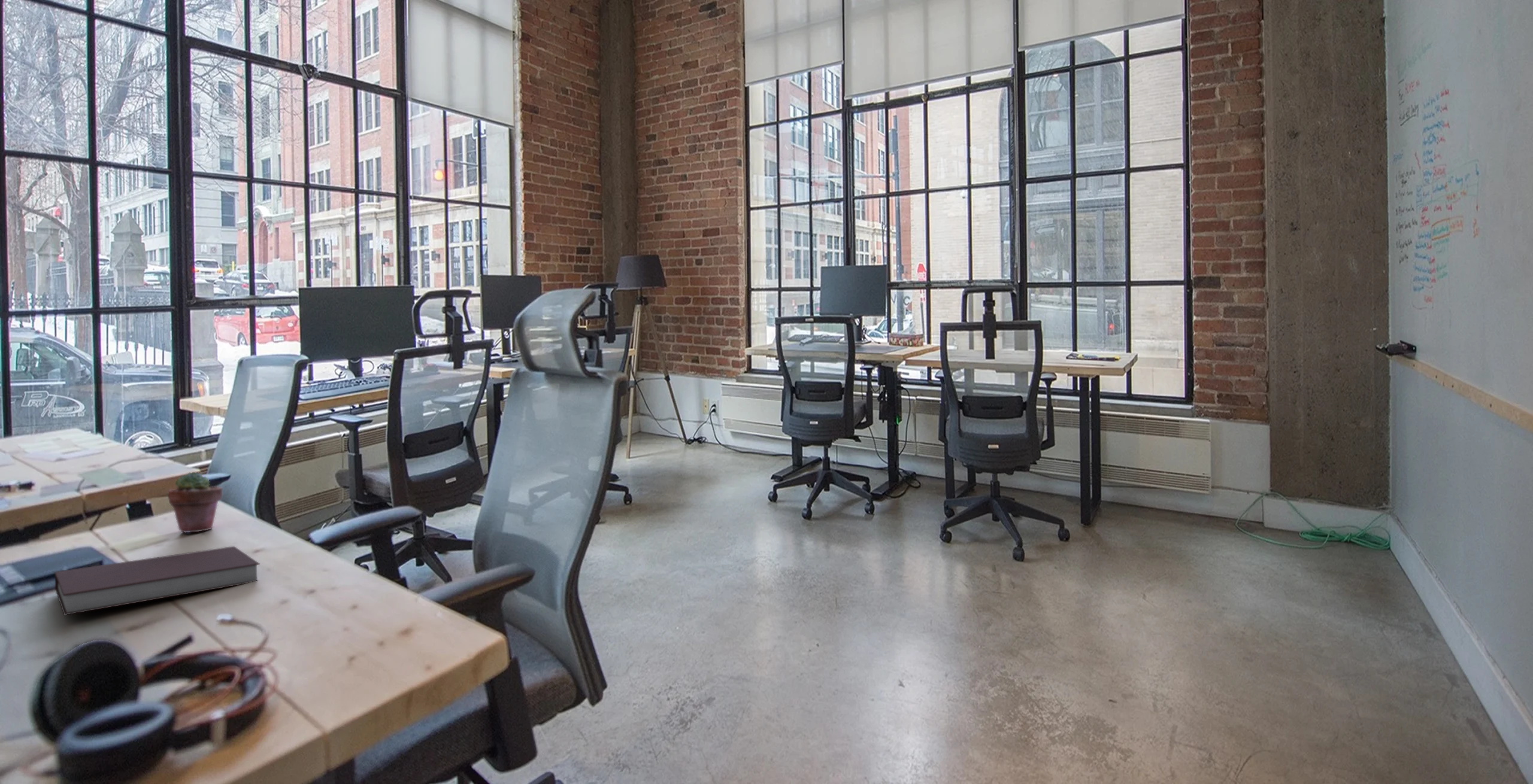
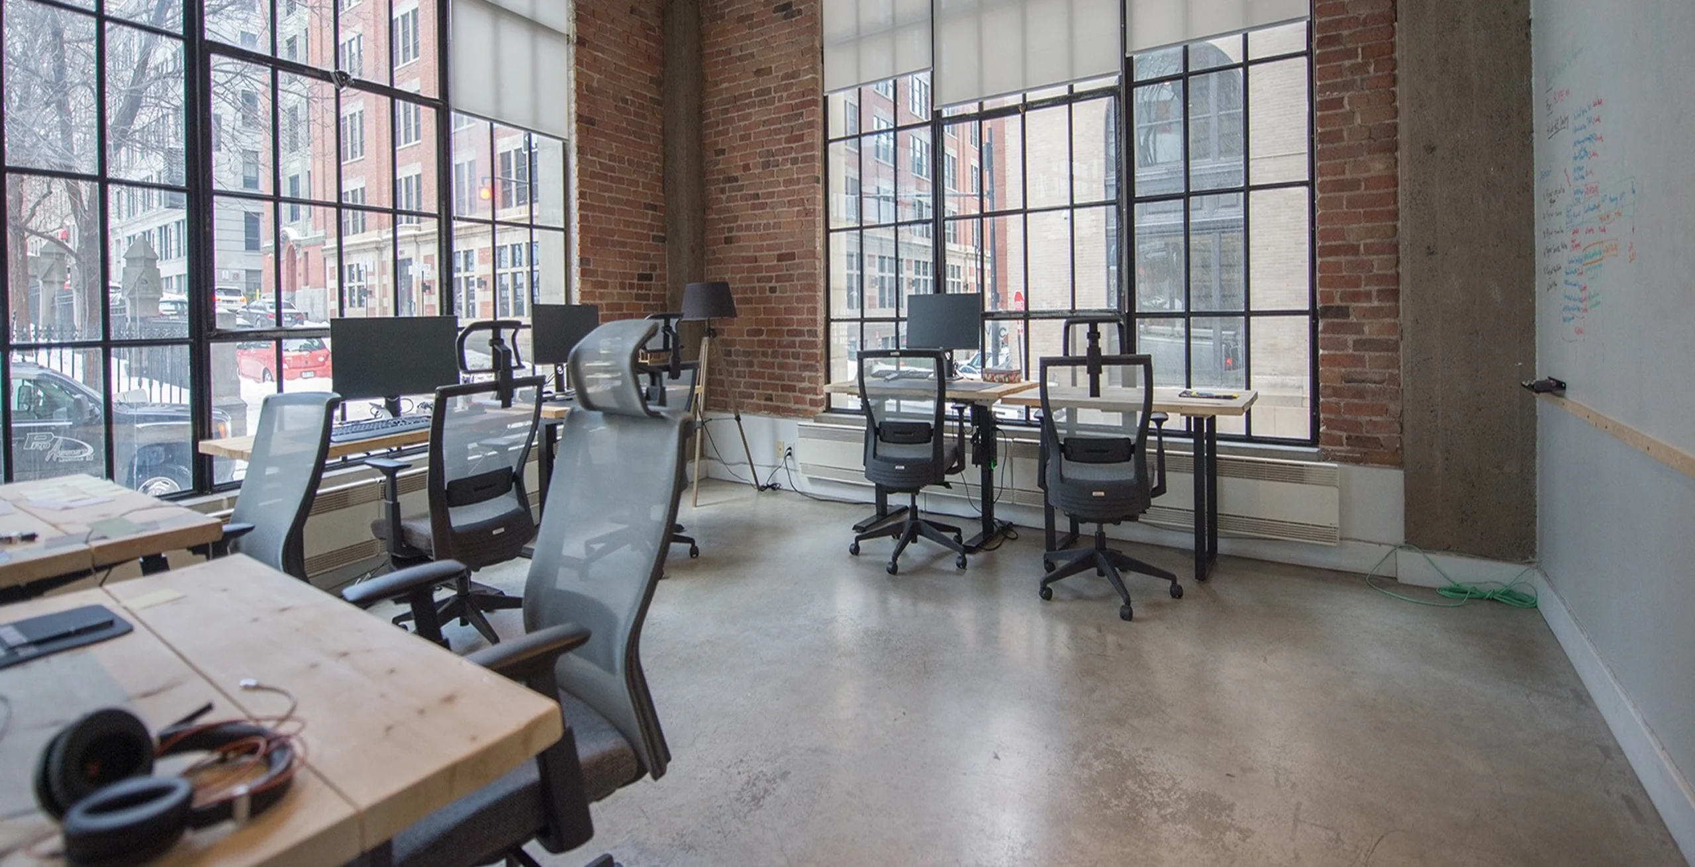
- potted succulent (195, 500)
- notebook (159, 576)
